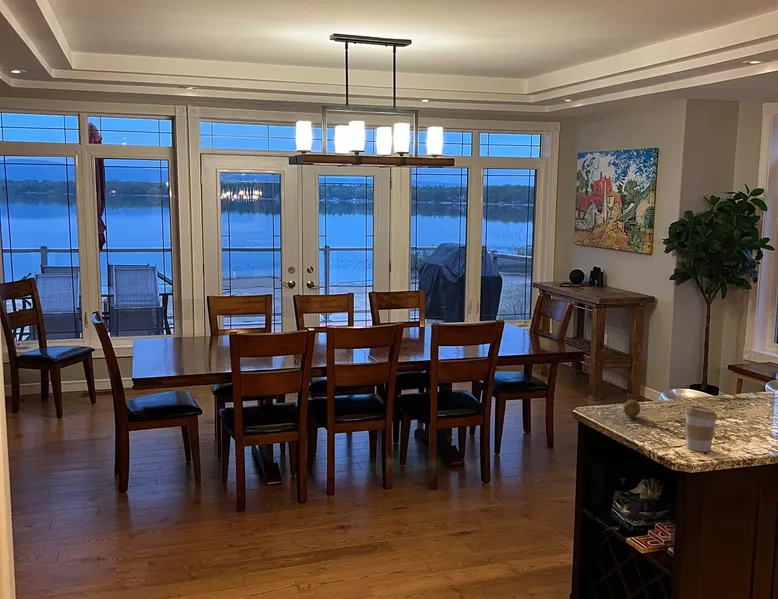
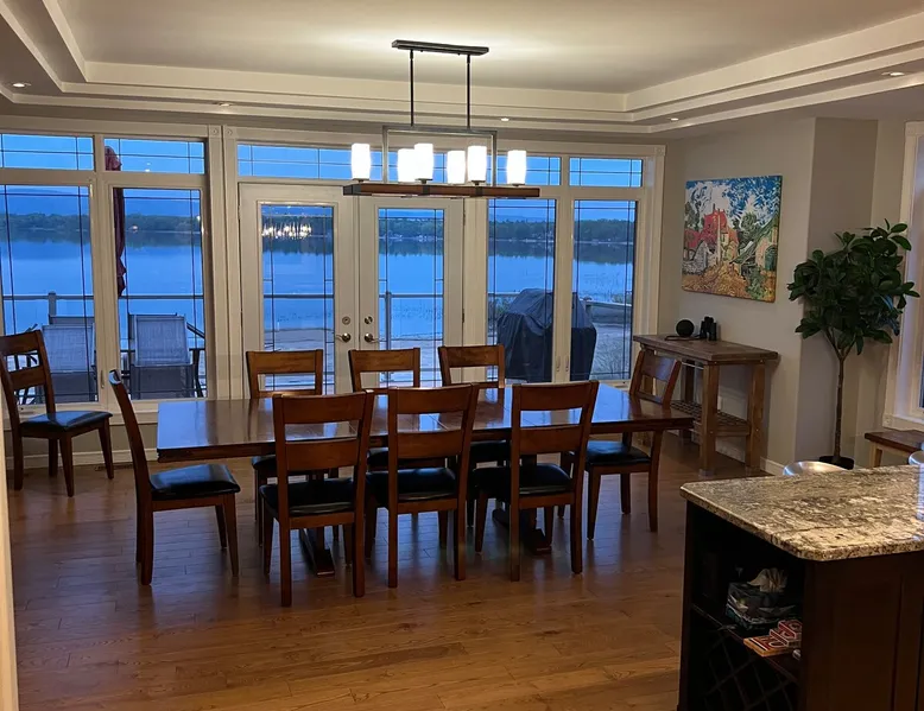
- fruit (632, 408)
- coffee cup (699, 427)
